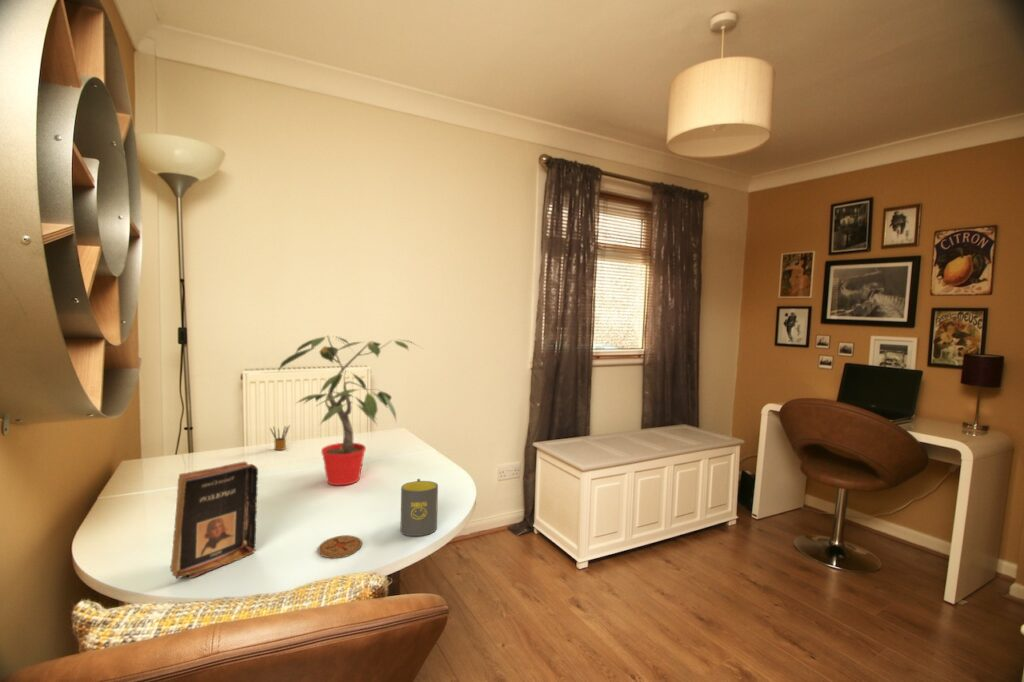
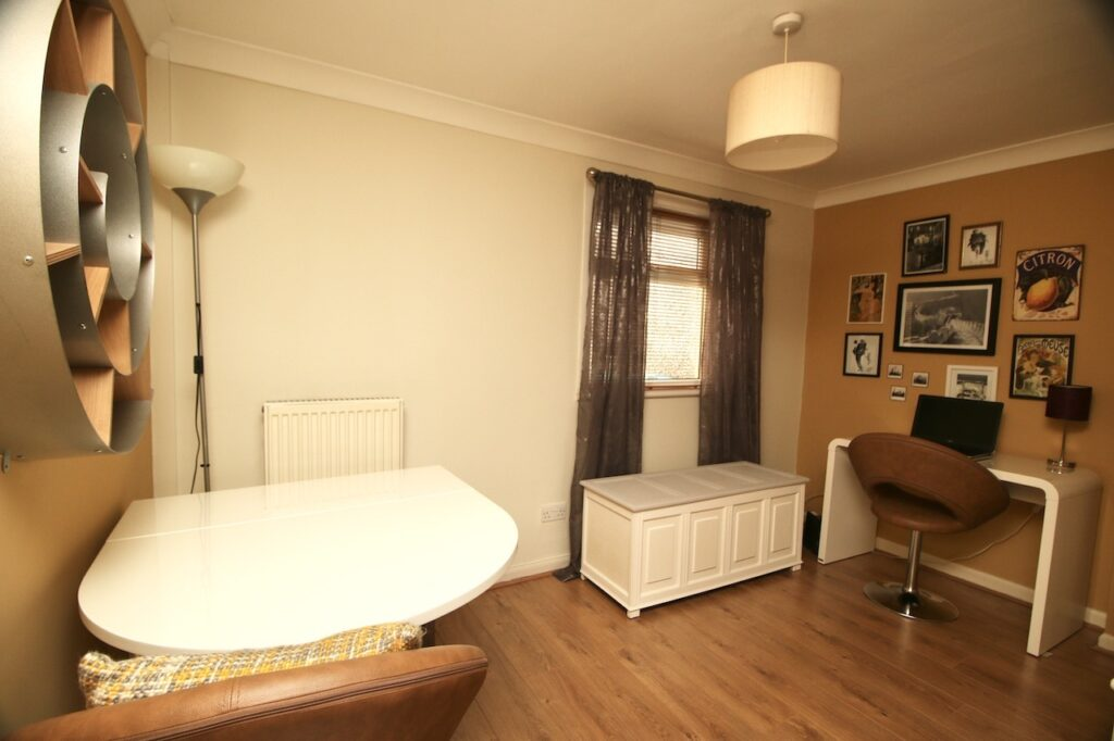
- pencil box (279, 436)
- mug (418, 505)
- book (217, 515)
- potted plant (347, 406)
- coaster (340, 546)
